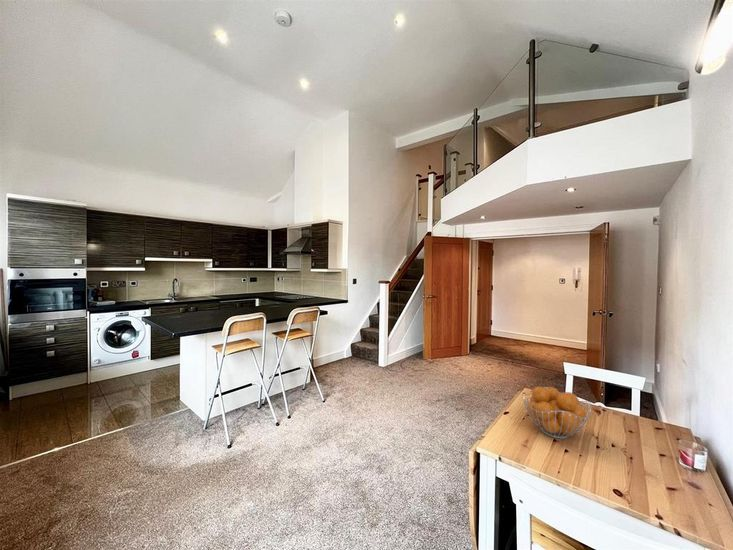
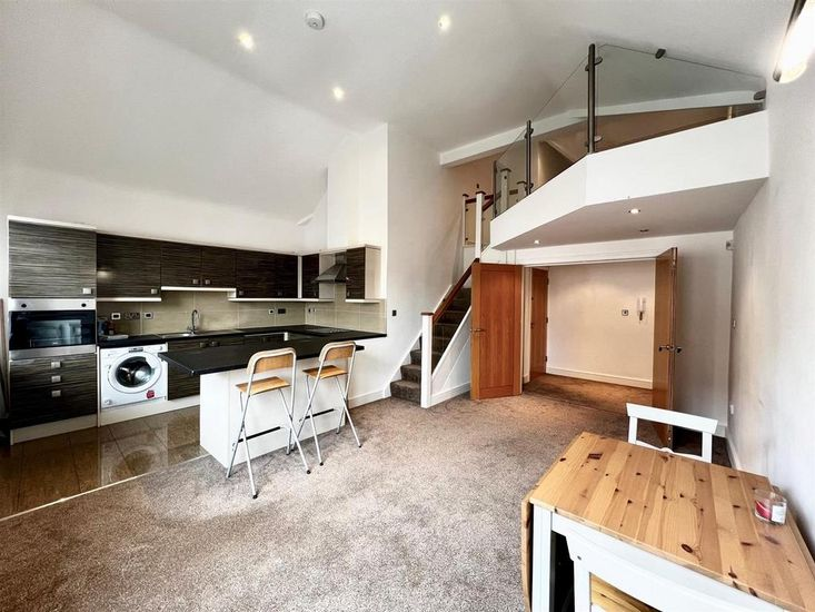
- fruit basket (554, 410)
